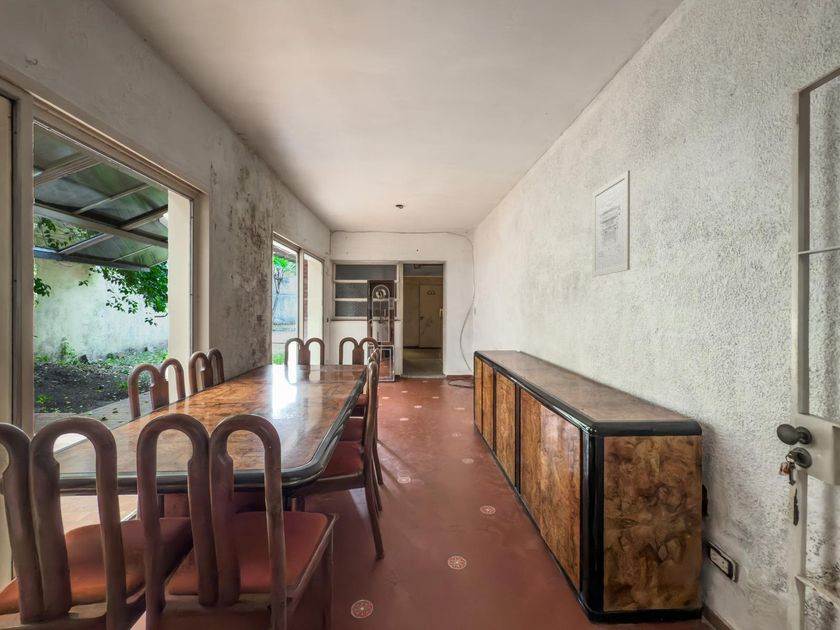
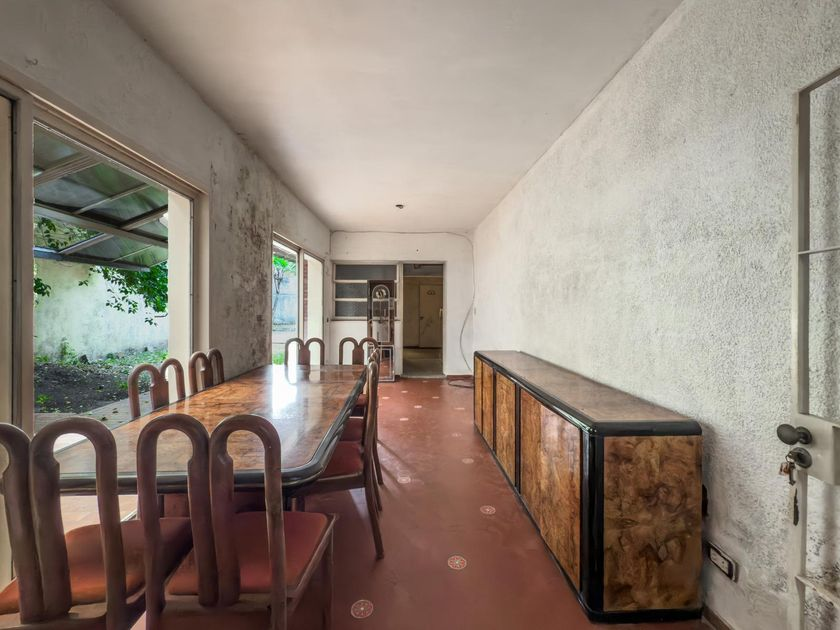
- wall art (609, 228)
